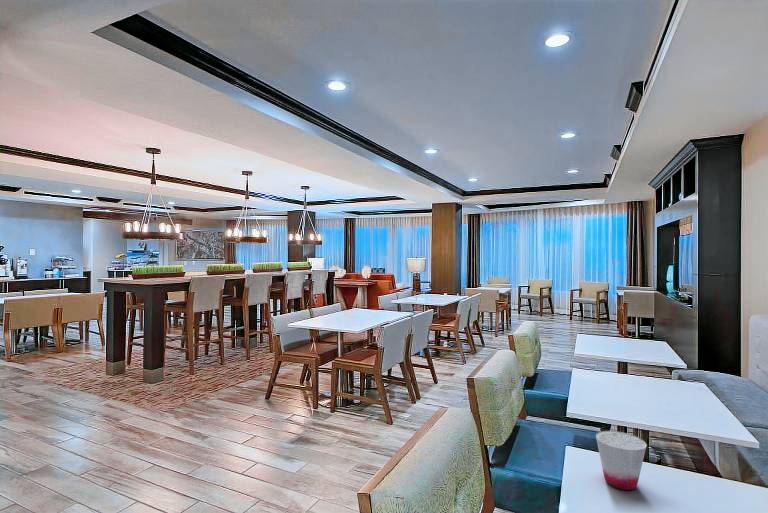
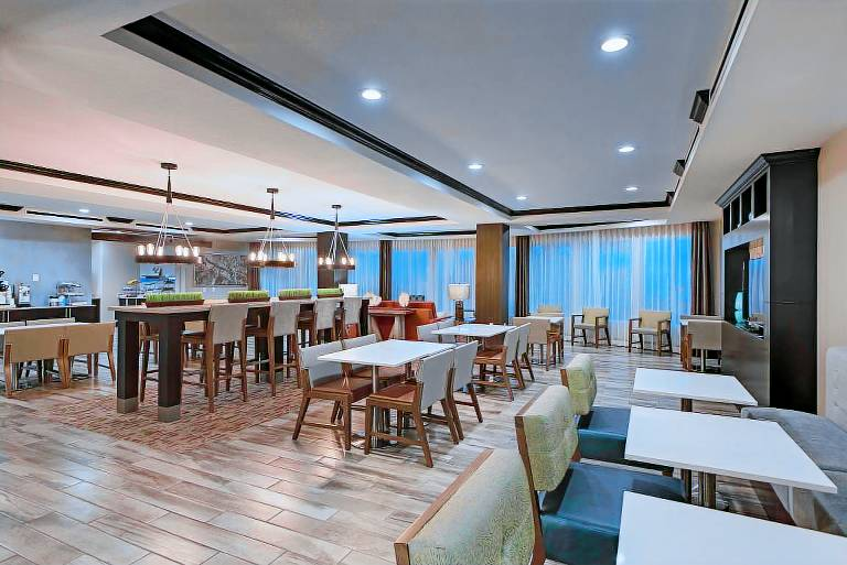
- cup (620, 461)
